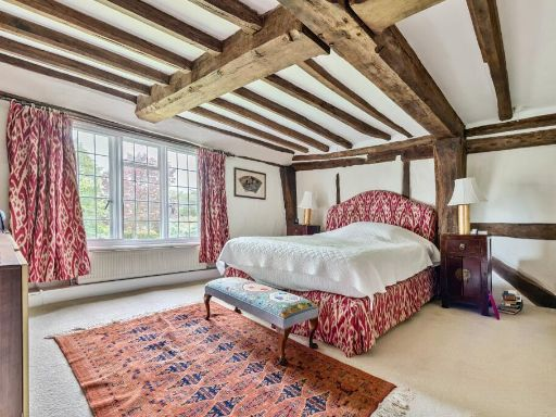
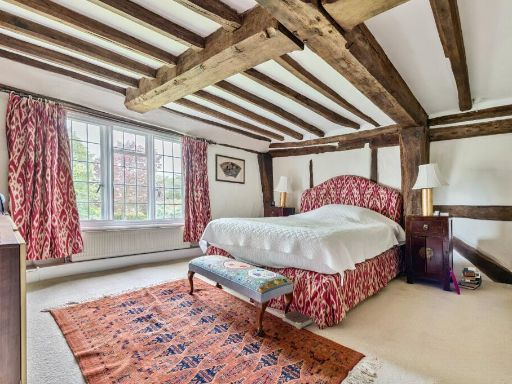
+ book (297, 318)
